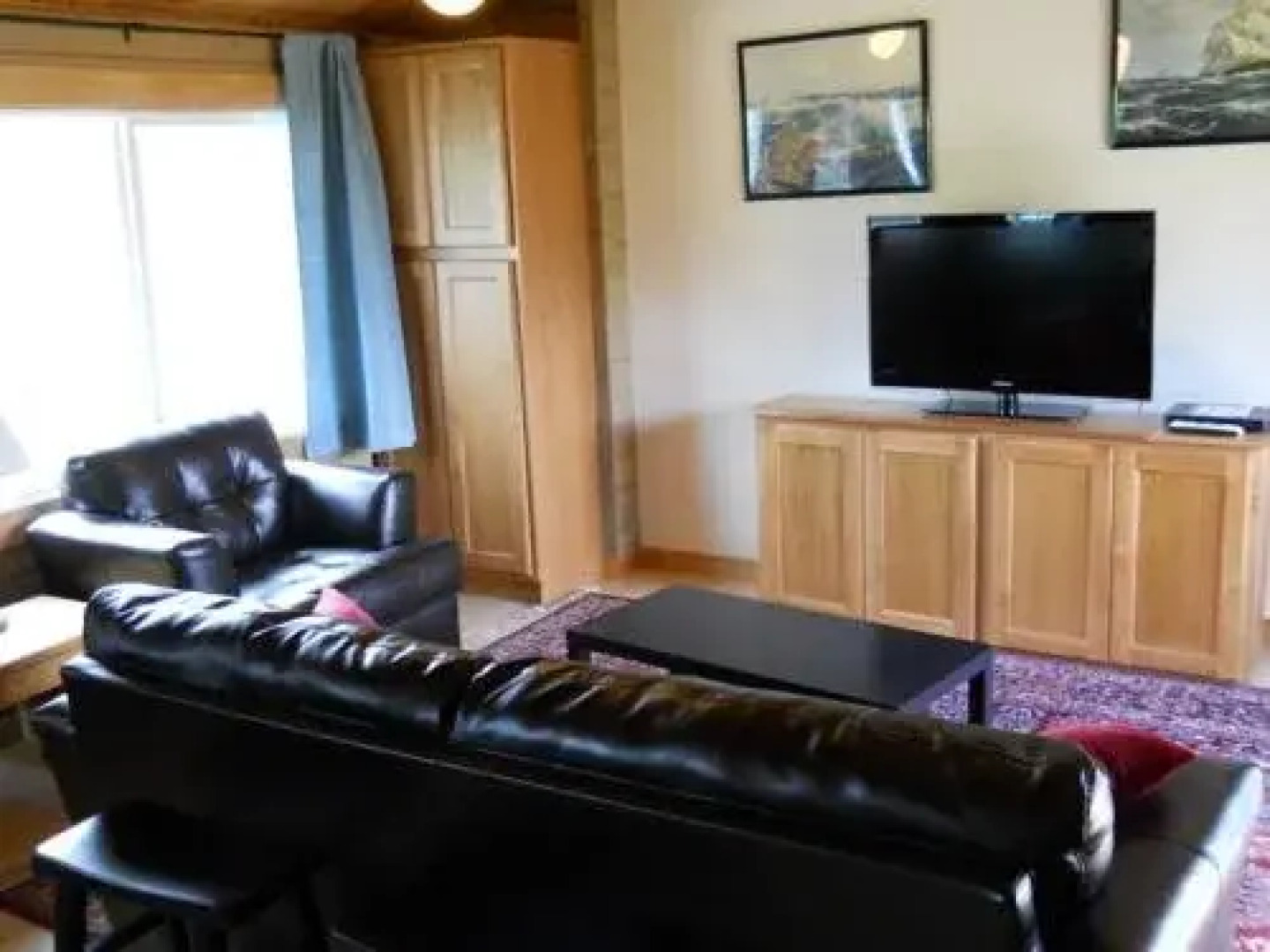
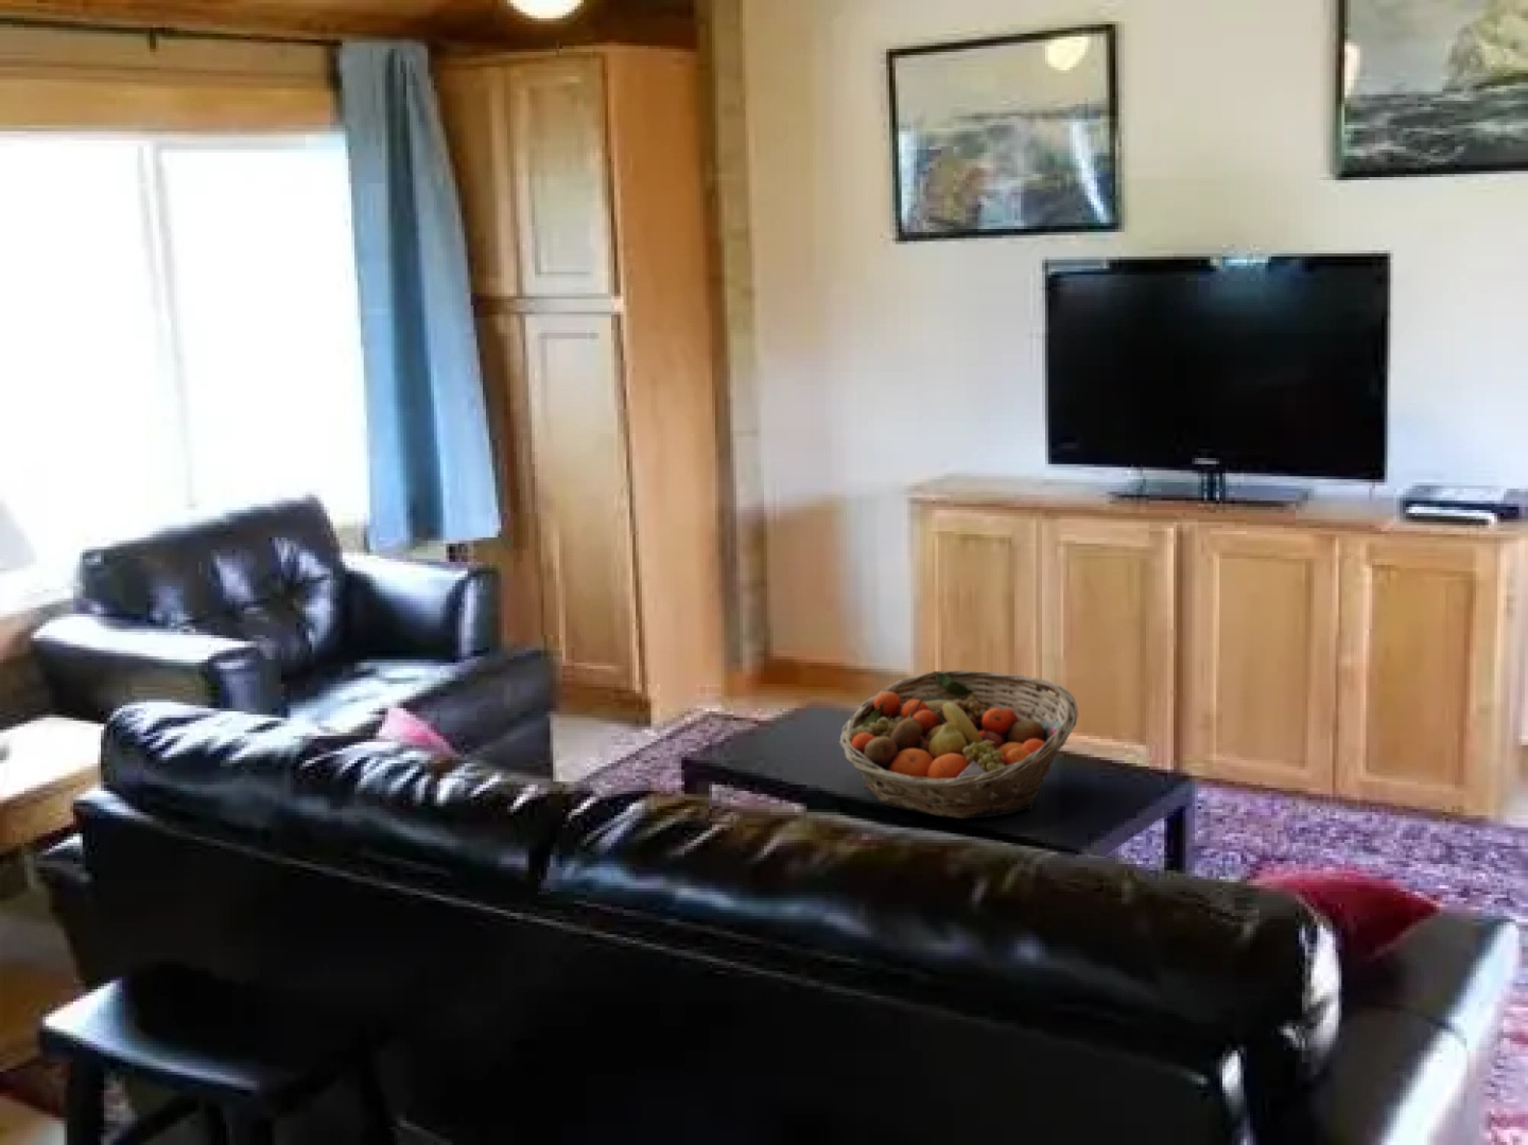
+ fruit basket (958, 742)
